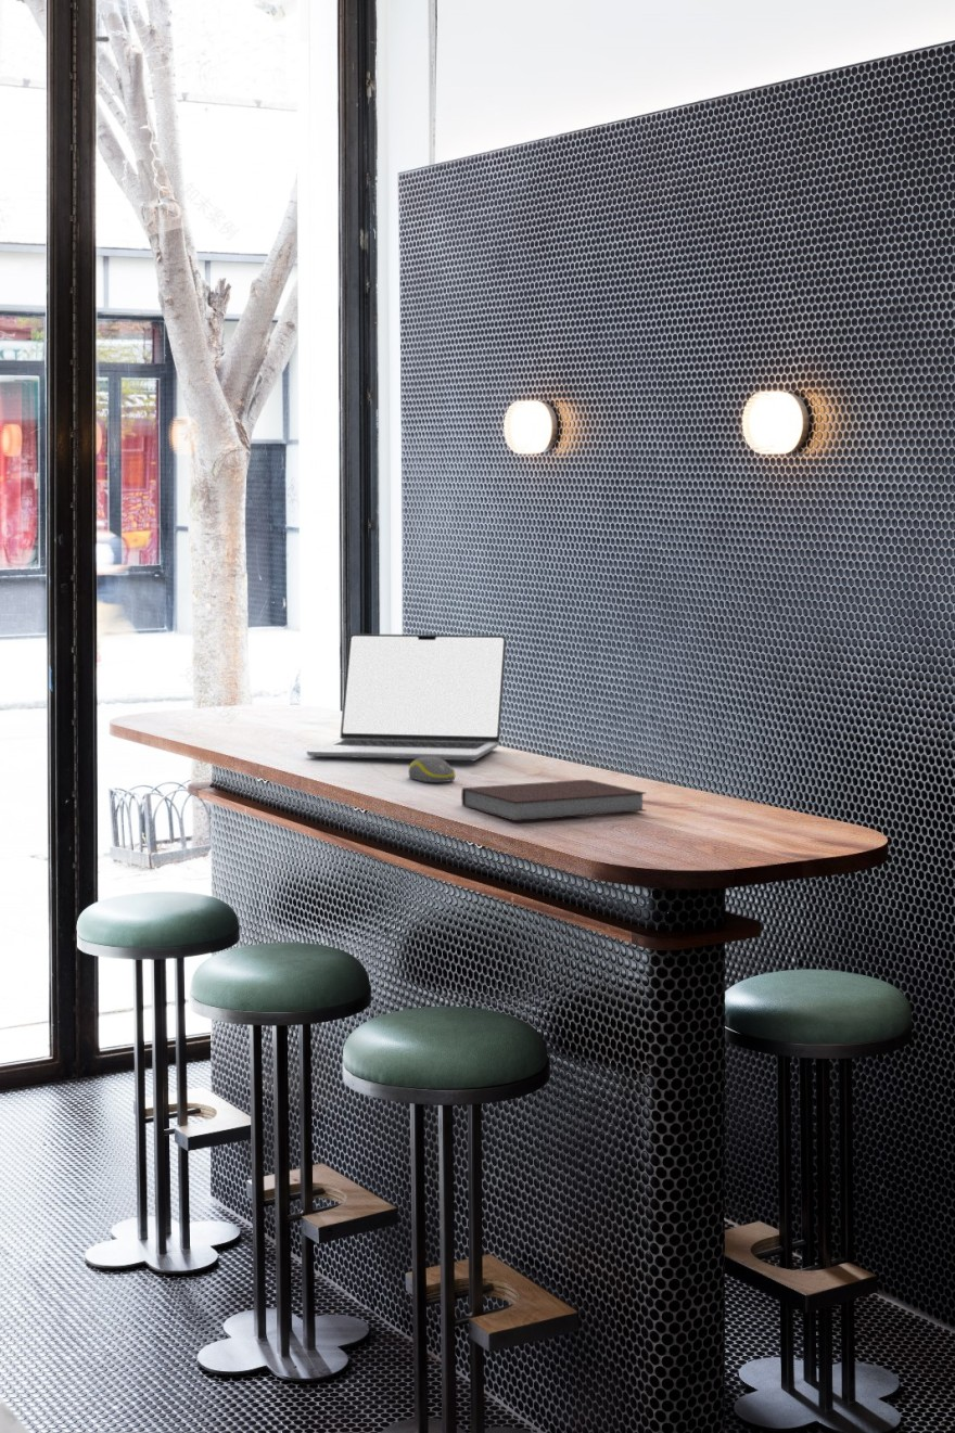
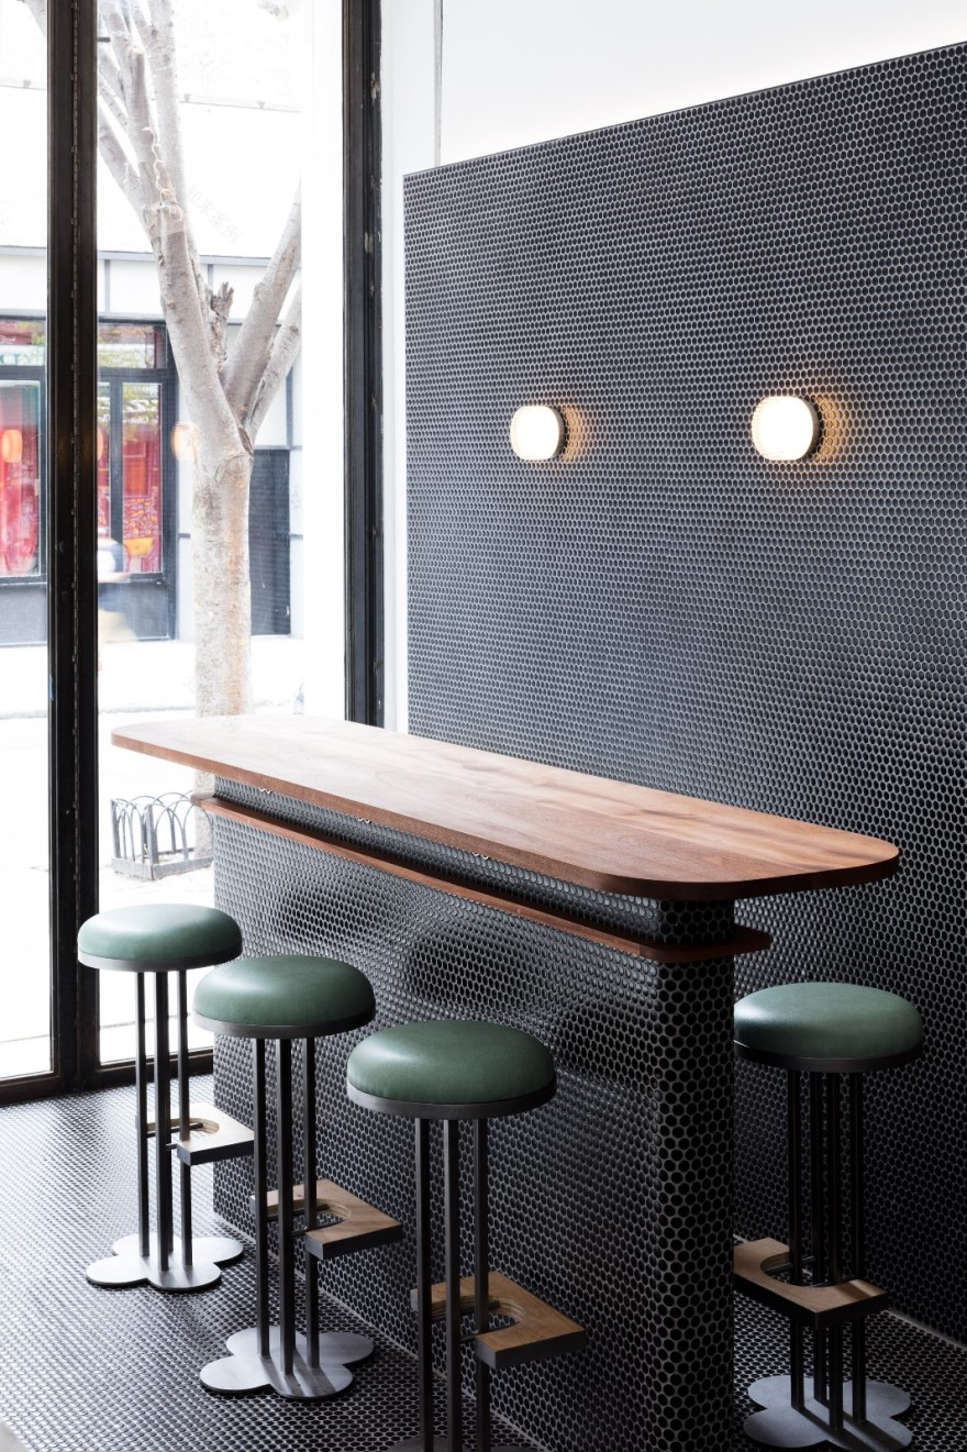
- notebook (552, 798)
- computer mouse (431, 768)
- laptop (409, 694)
